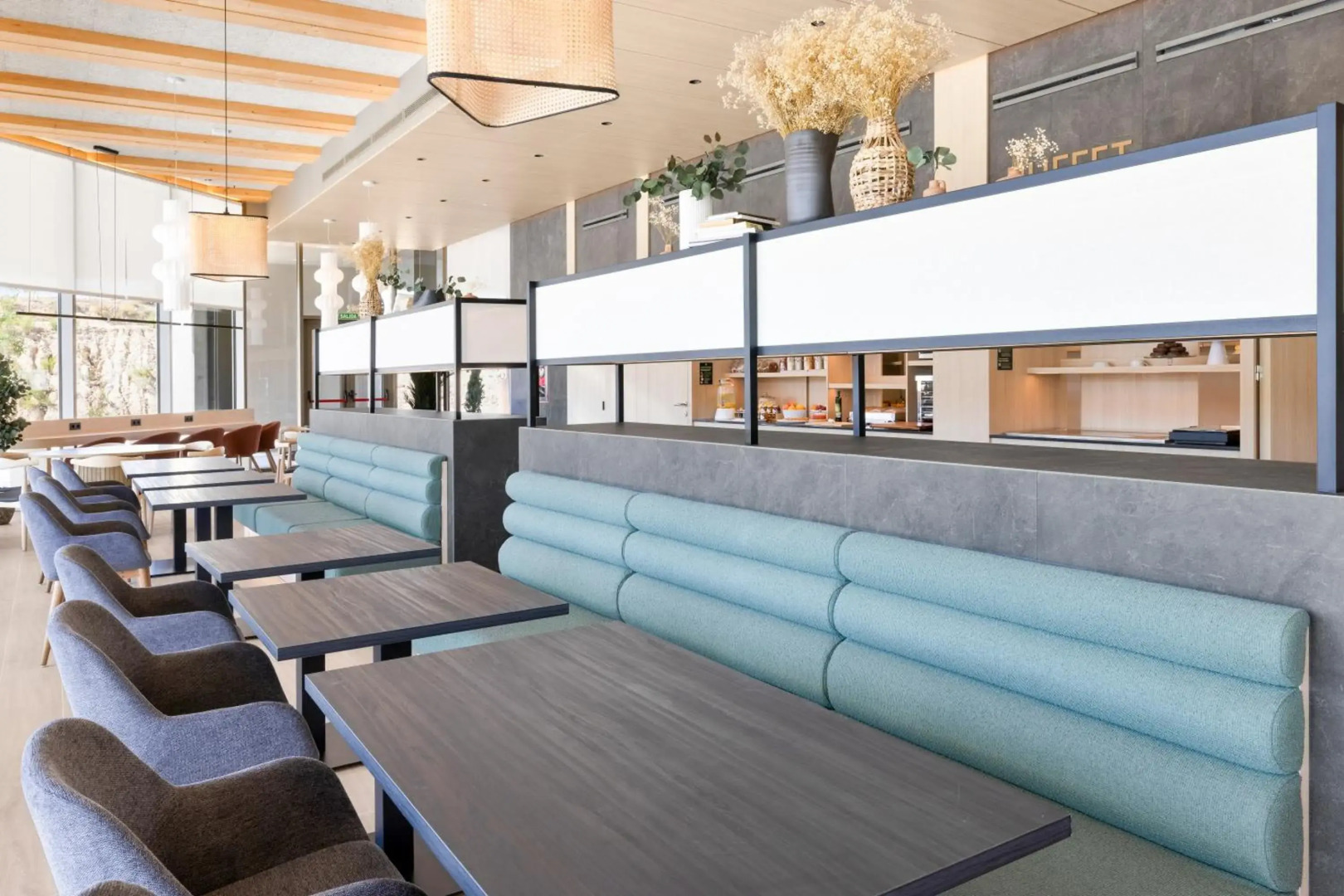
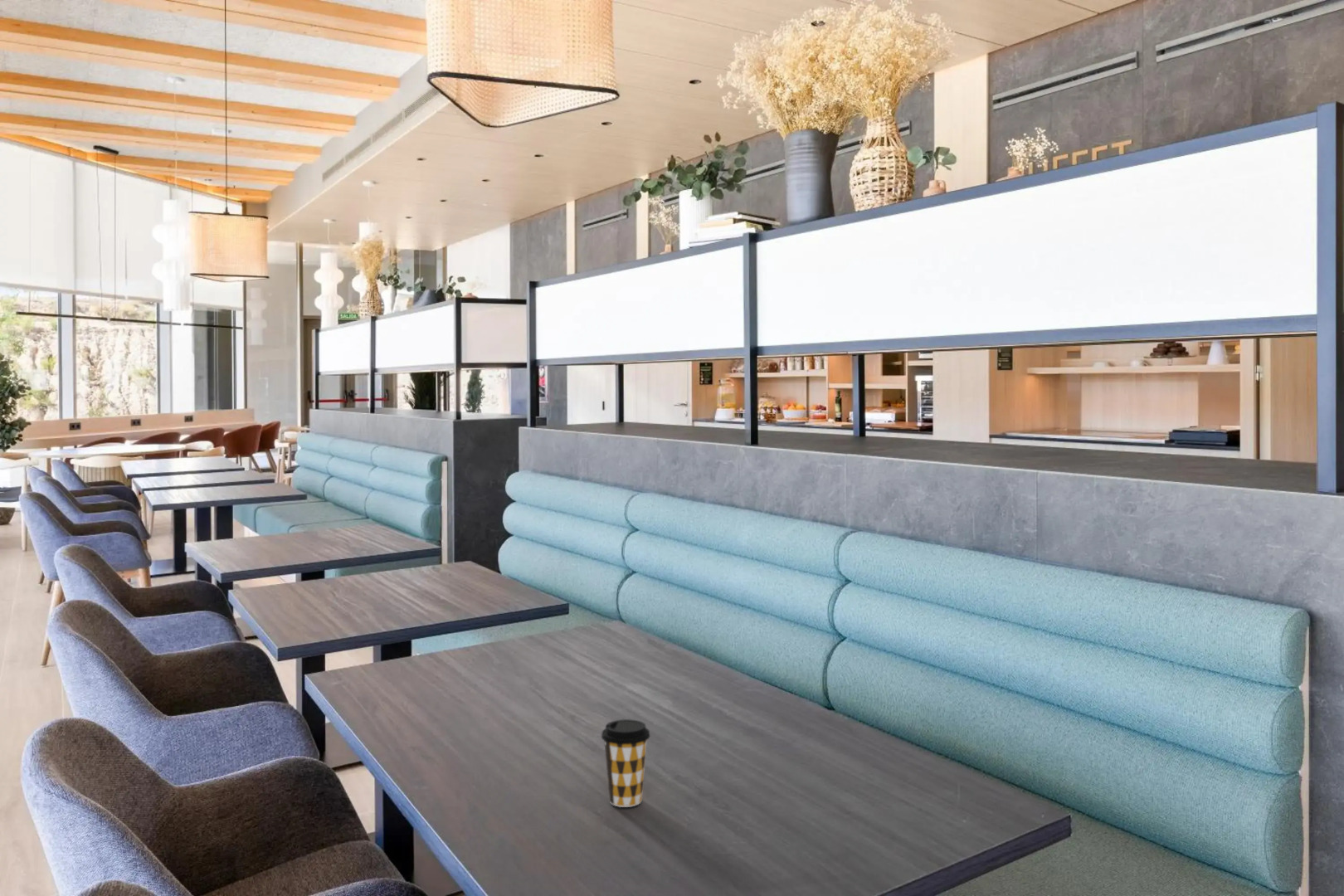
+ coffee cup (626, 763)
